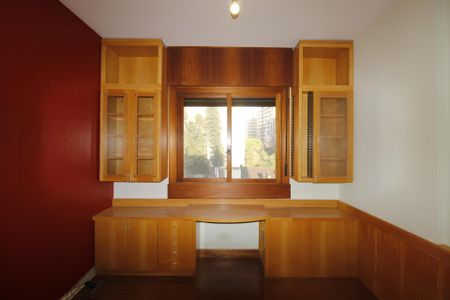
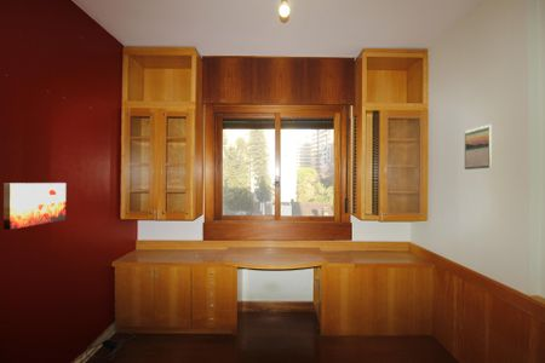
+ calendar (477, 148)
+ wall art (38, 203)
